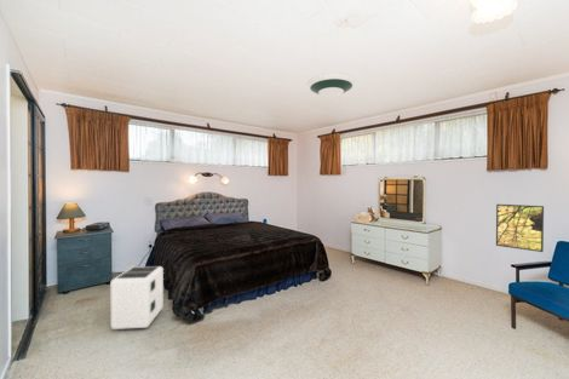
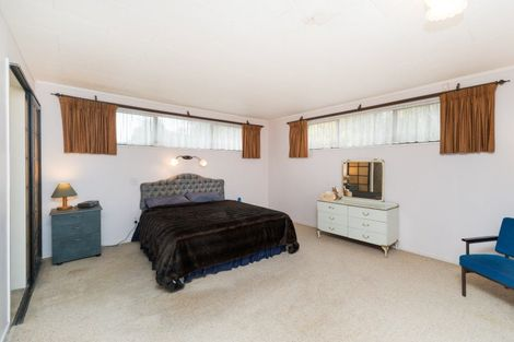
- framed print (518, 226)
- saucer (331, 90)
- air purifier (138, 295)
